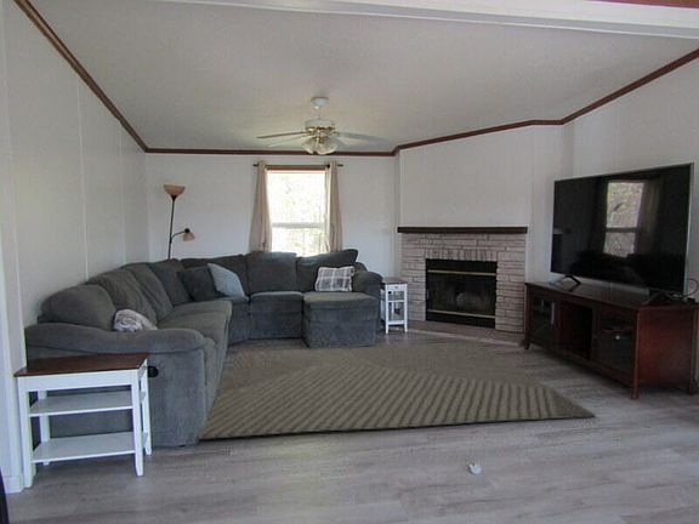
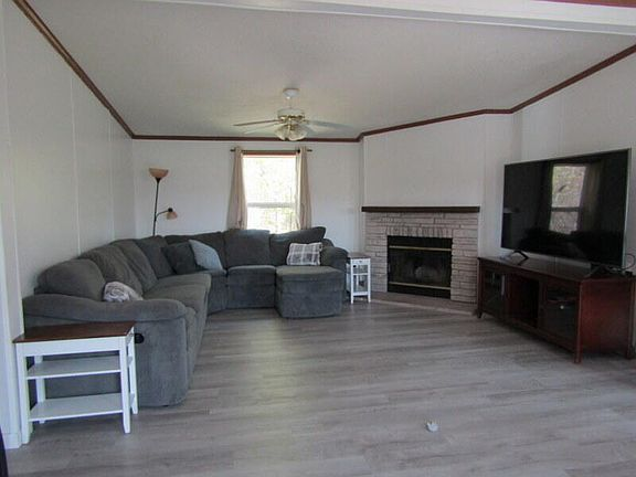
- rug (379, 376)
